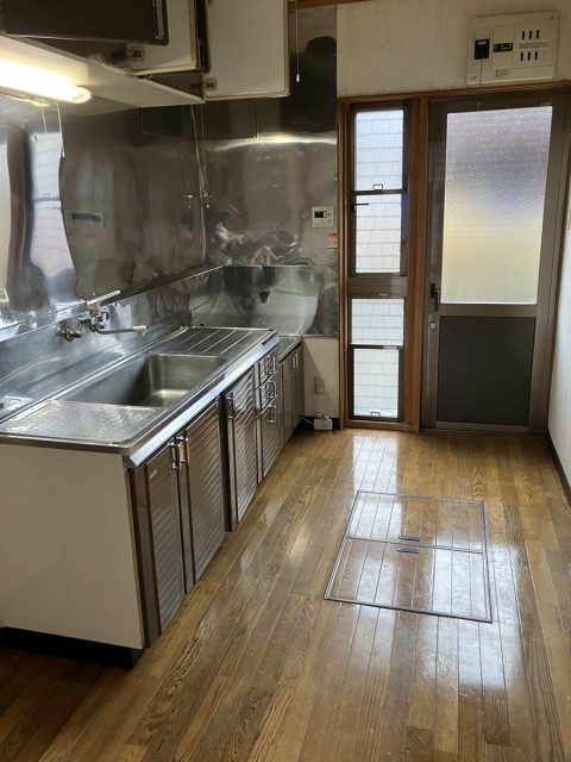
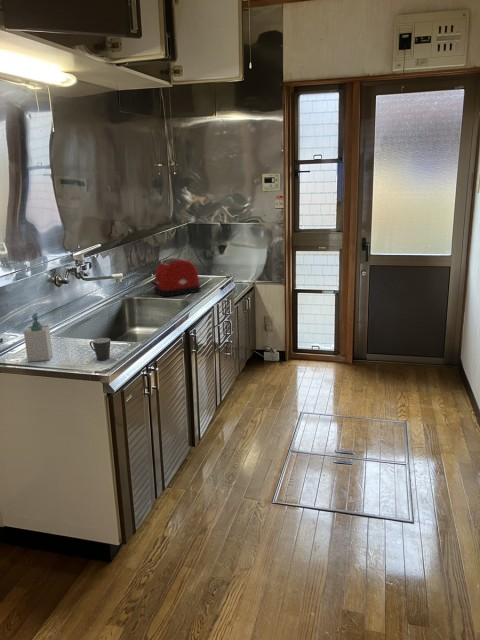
+ toaster (176, 275)
+ soap bottle (37, 336)
+ cup (99, 349)
